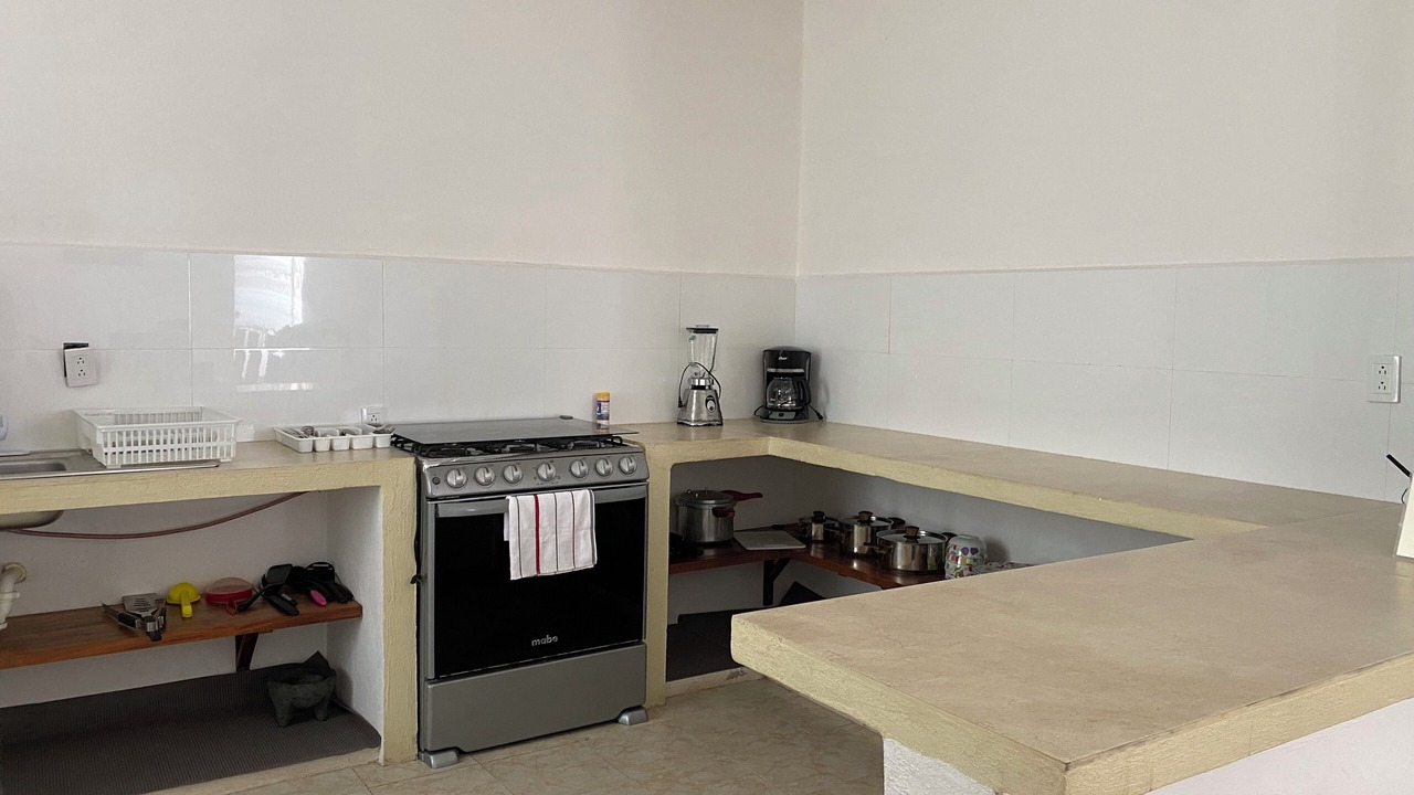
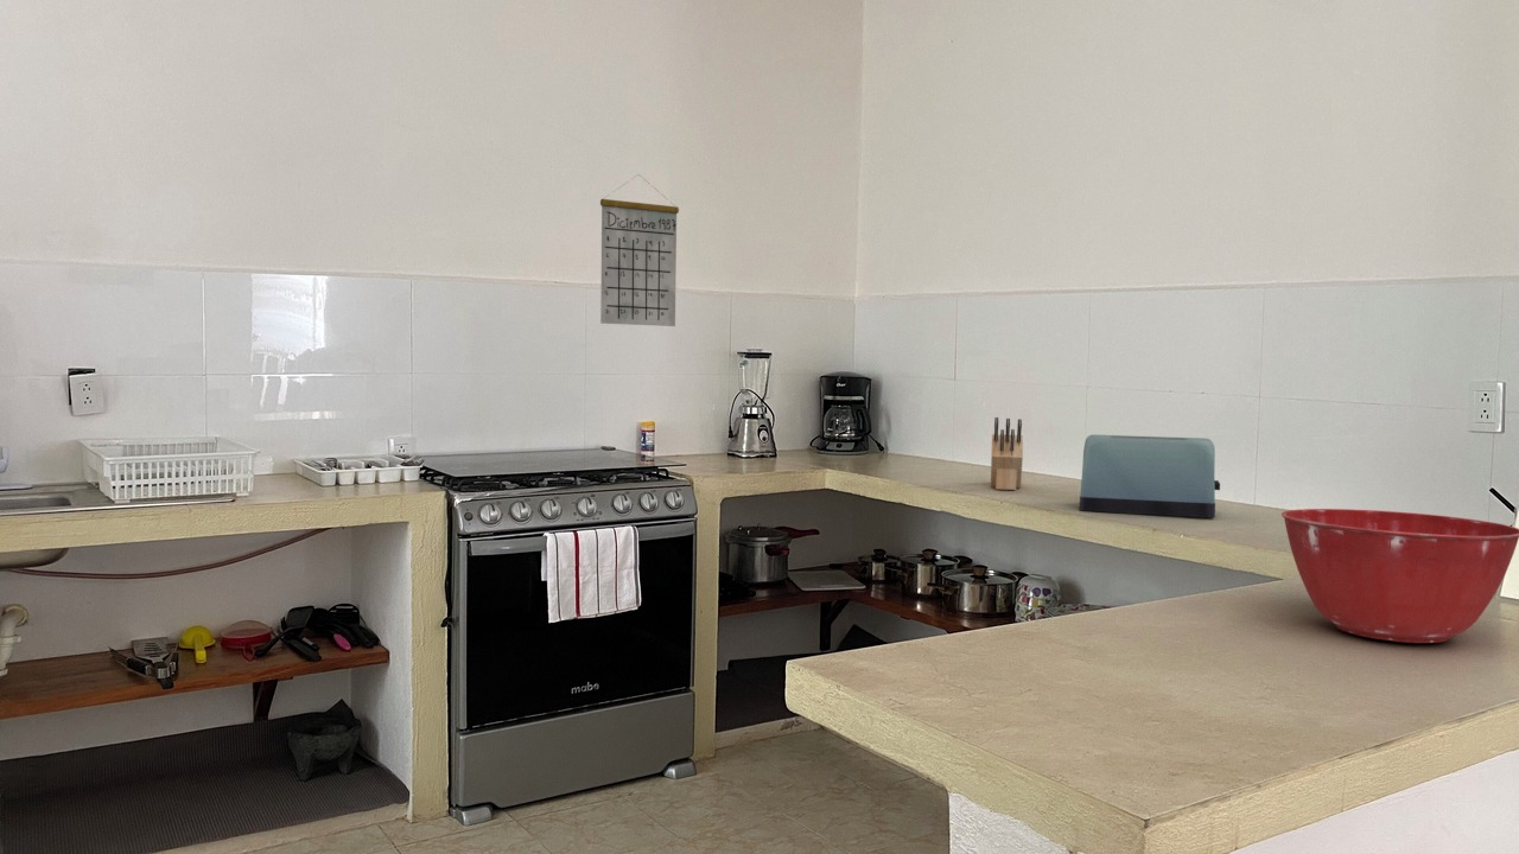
+ calendar (640, 249)
+ mixing bowl (1394, 575)
+ toaster (1149, 473)
+ knife block (1006, 452)
